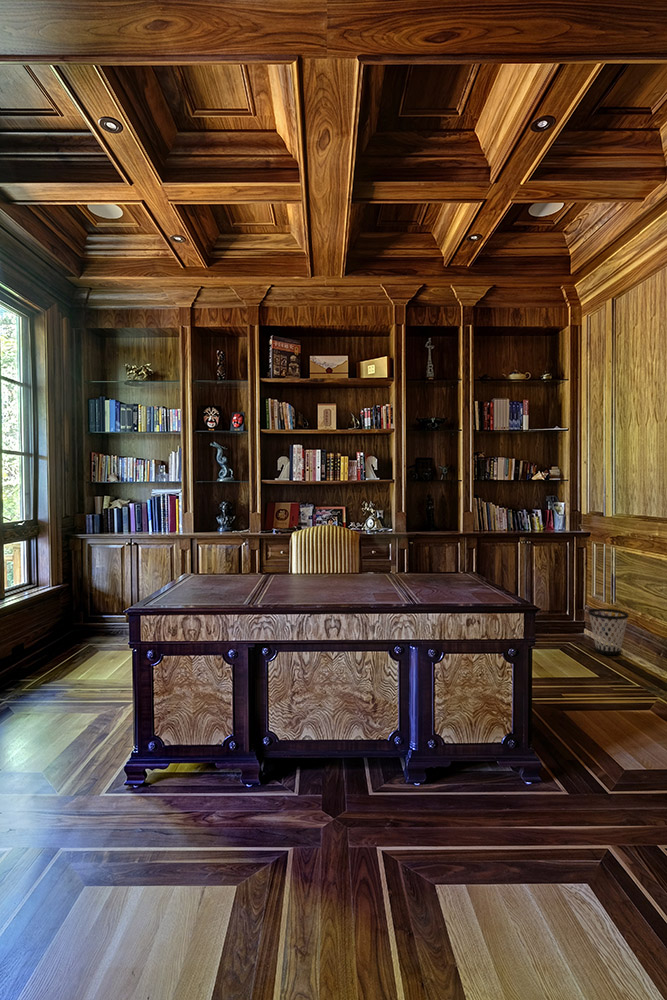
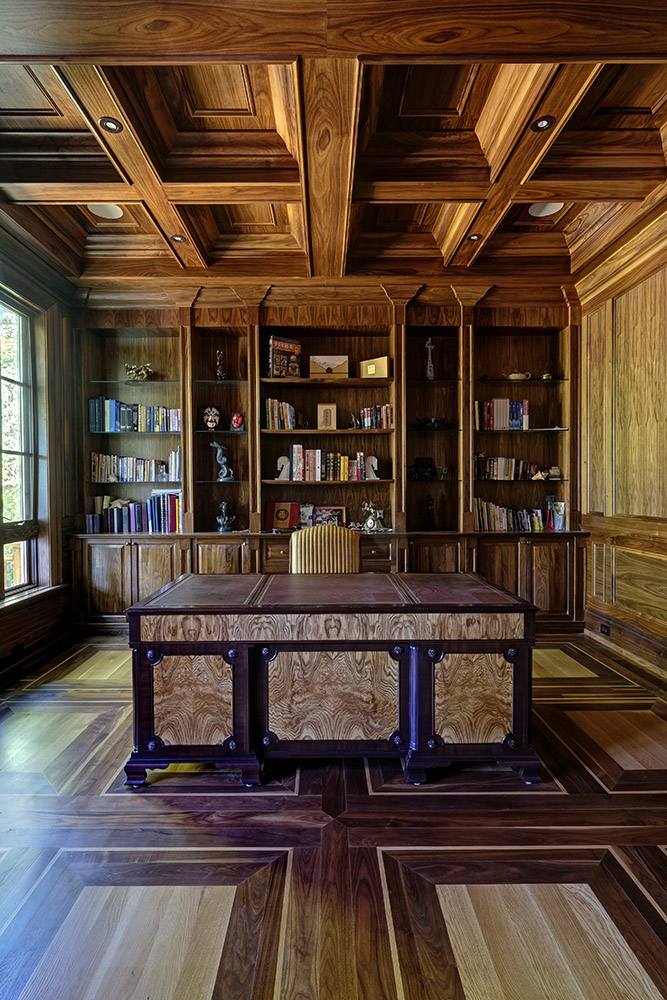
- wastebasket (608, 632)
